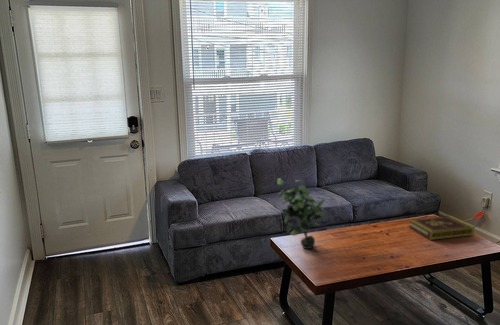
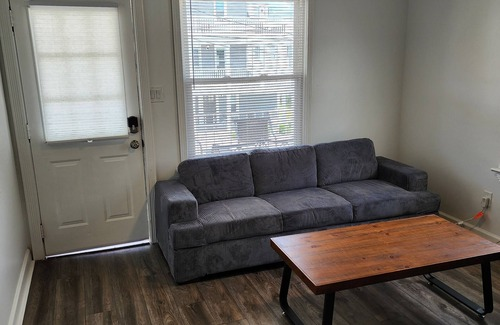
- book (440, 227)
- potted plant (299, 215)
